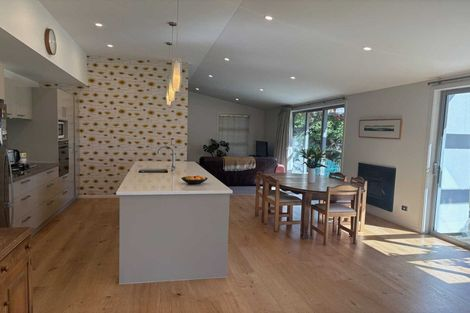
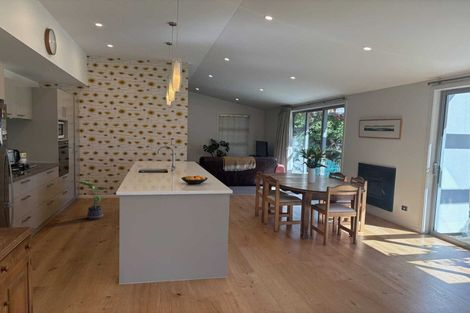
+ potted plant (94, 198)
